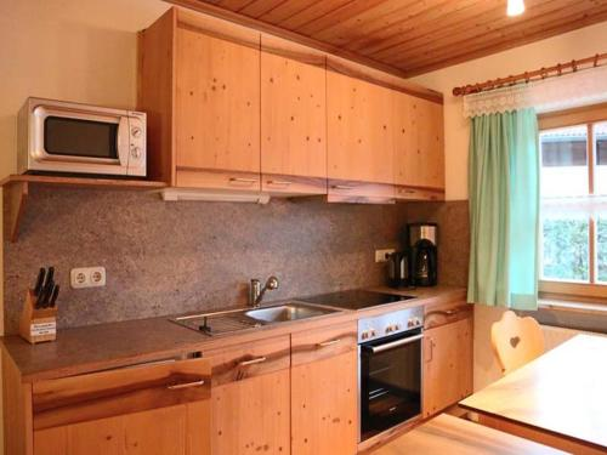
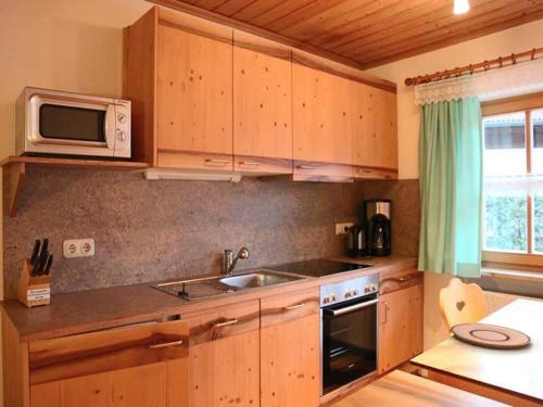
+ plate (489, 335)
